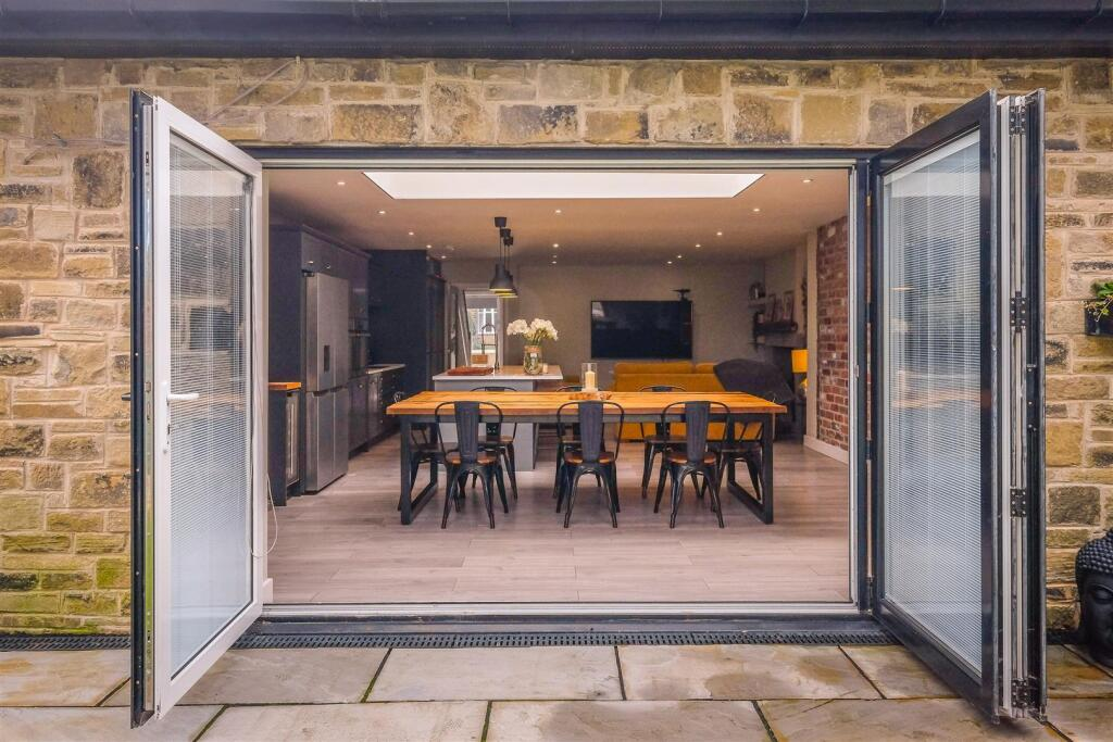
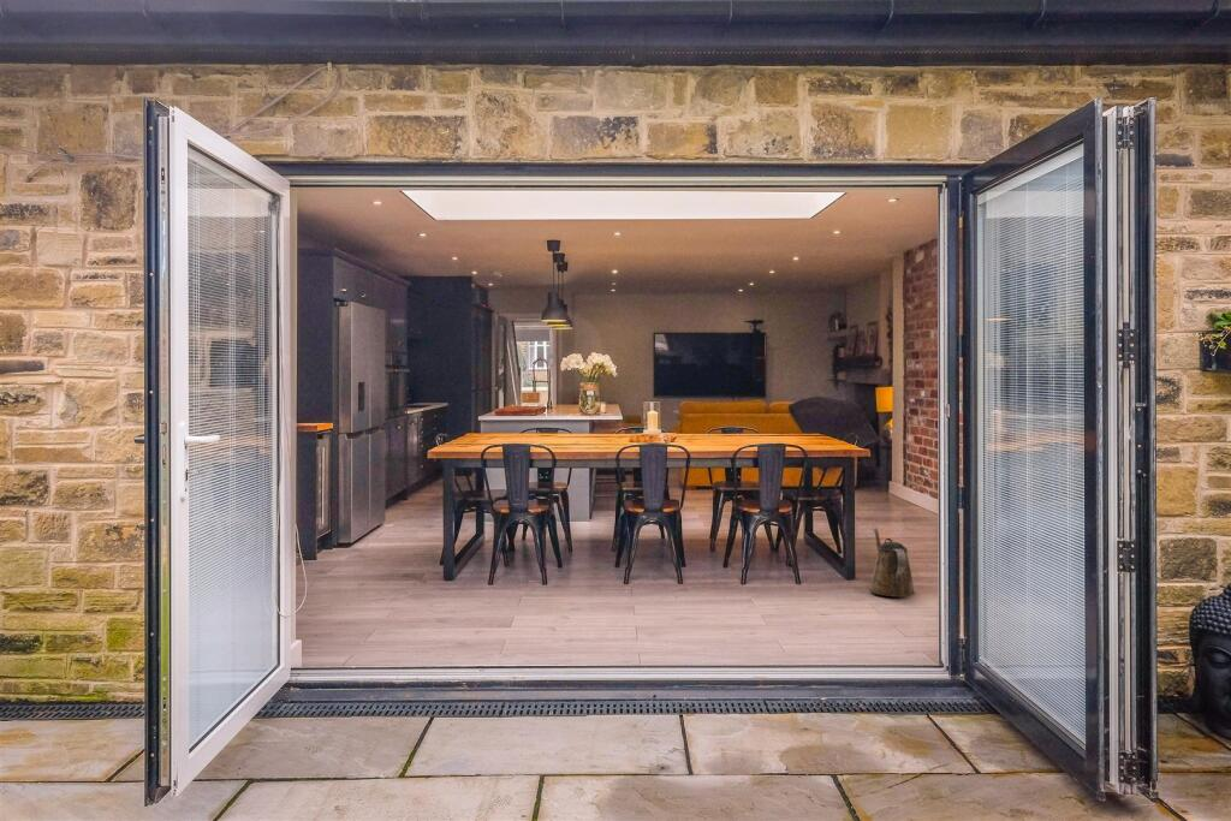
+ watering can (887, 561)
